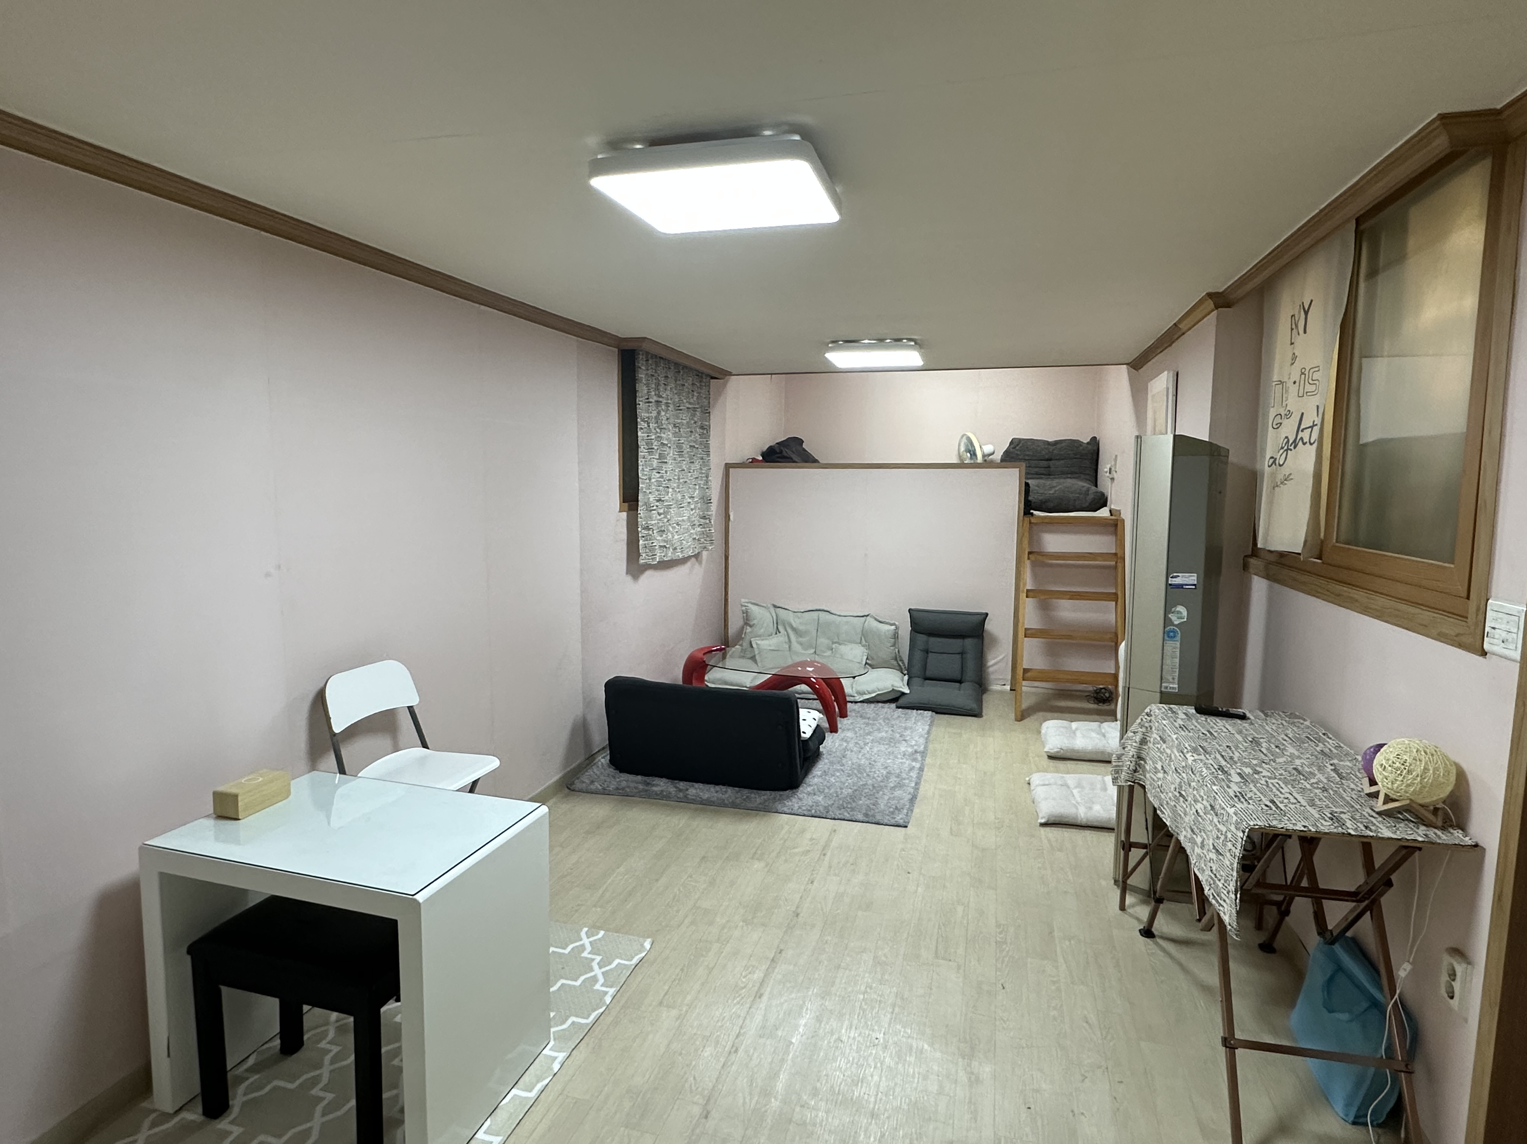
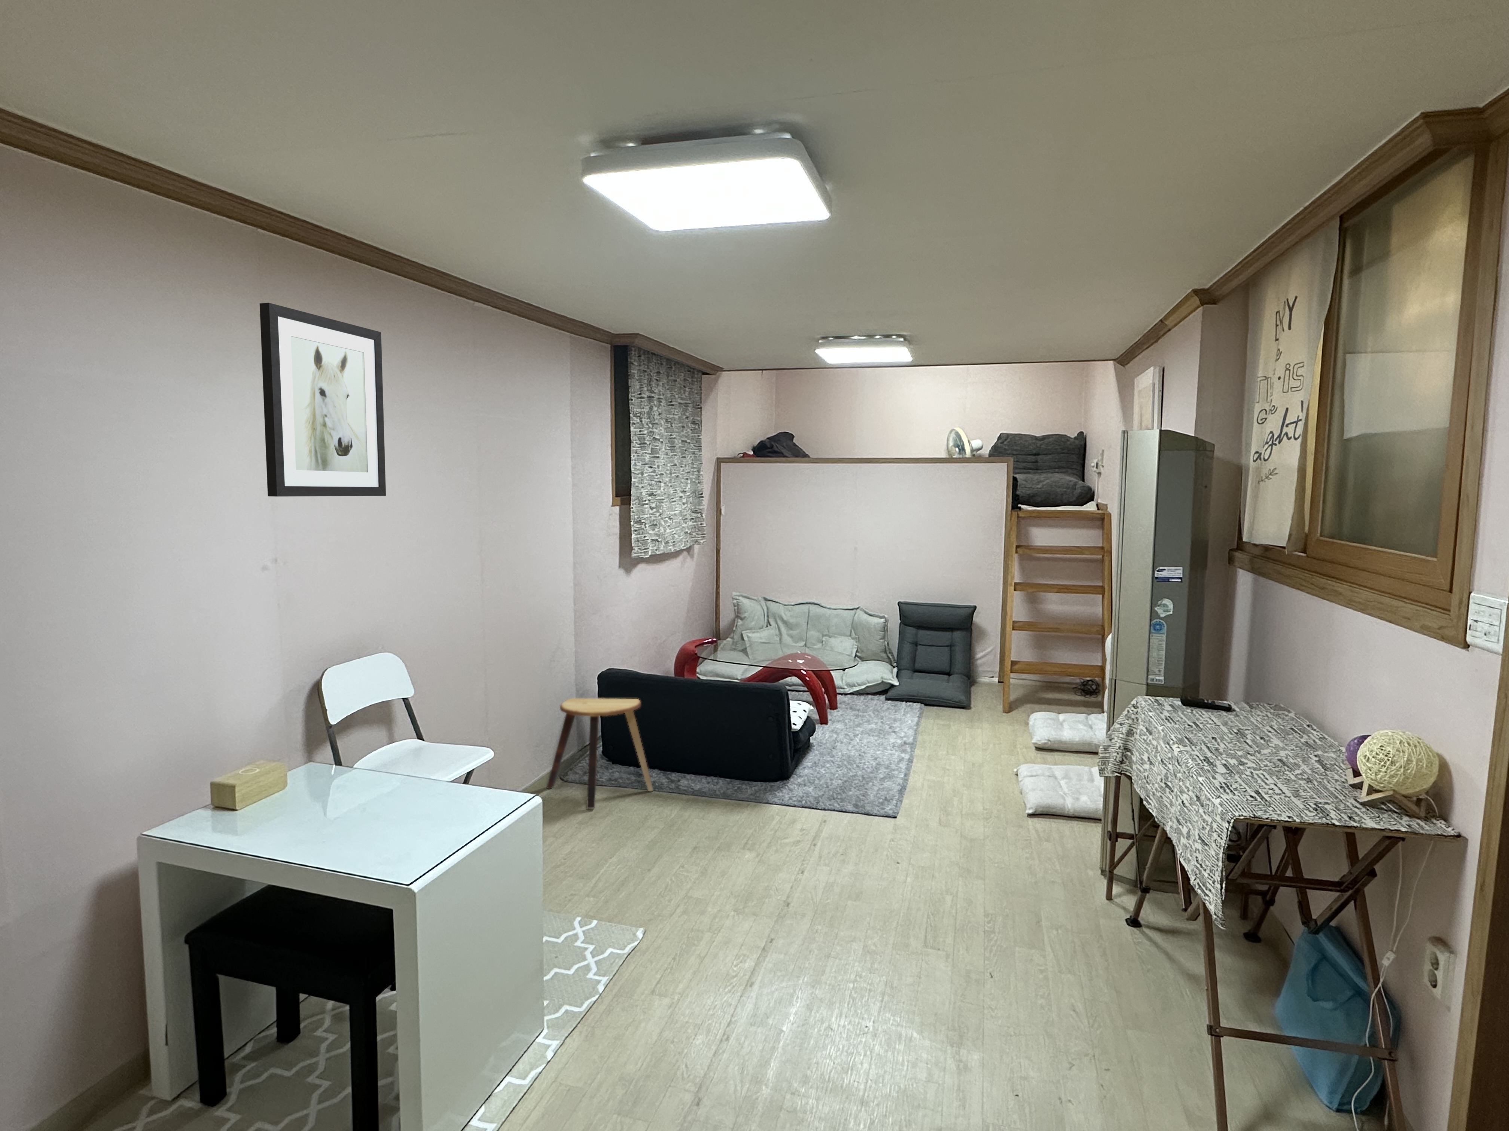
+ stool (594, 748)
+ wall art (328, 407)
